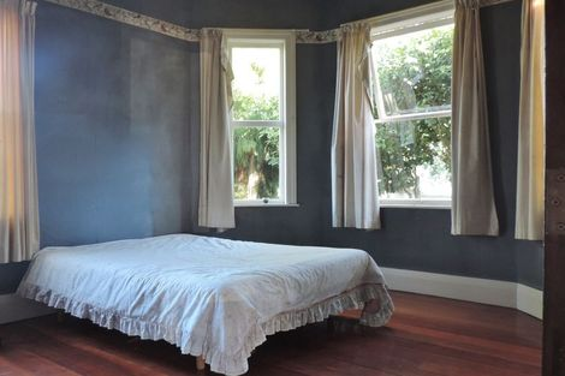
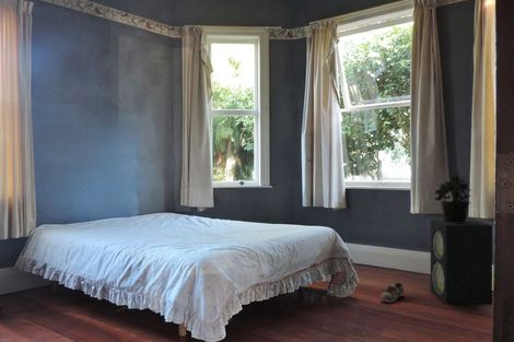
+ speaker (457, 259)
+ shoe (392, 292)
+ potted plant (454, 198)
